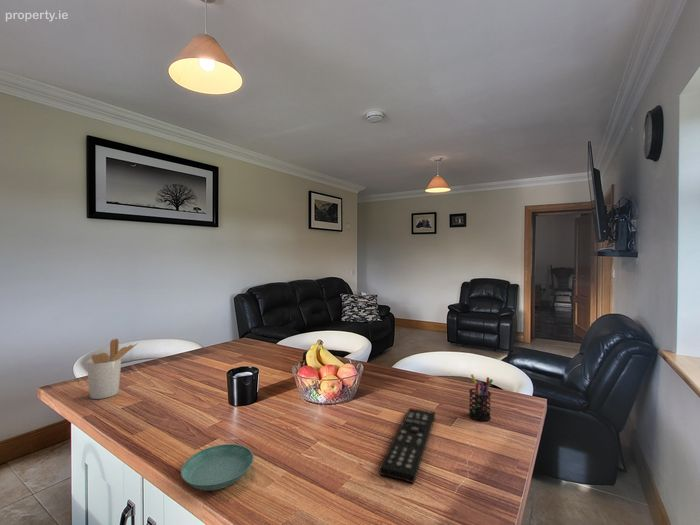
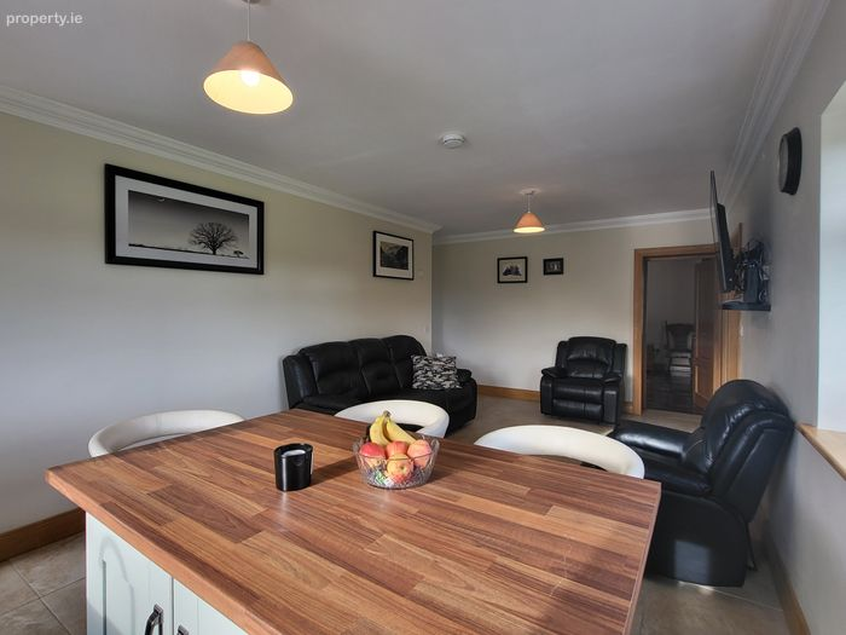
- saucer (218, 468)
- pen holder (482, 395)
- utensil holder (112, 368)
- remote control (411, 437)
